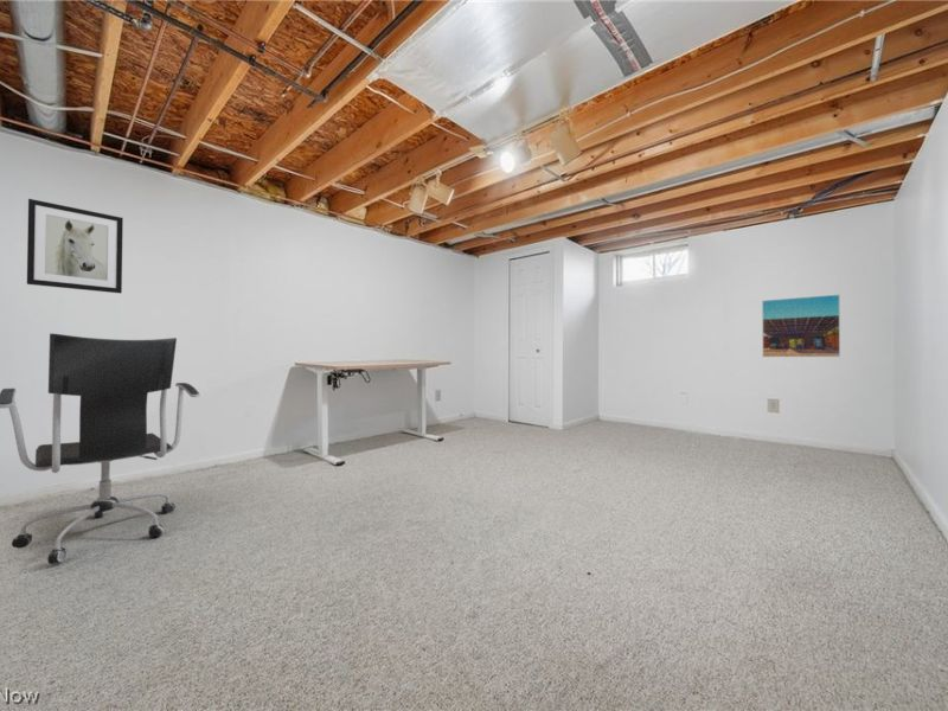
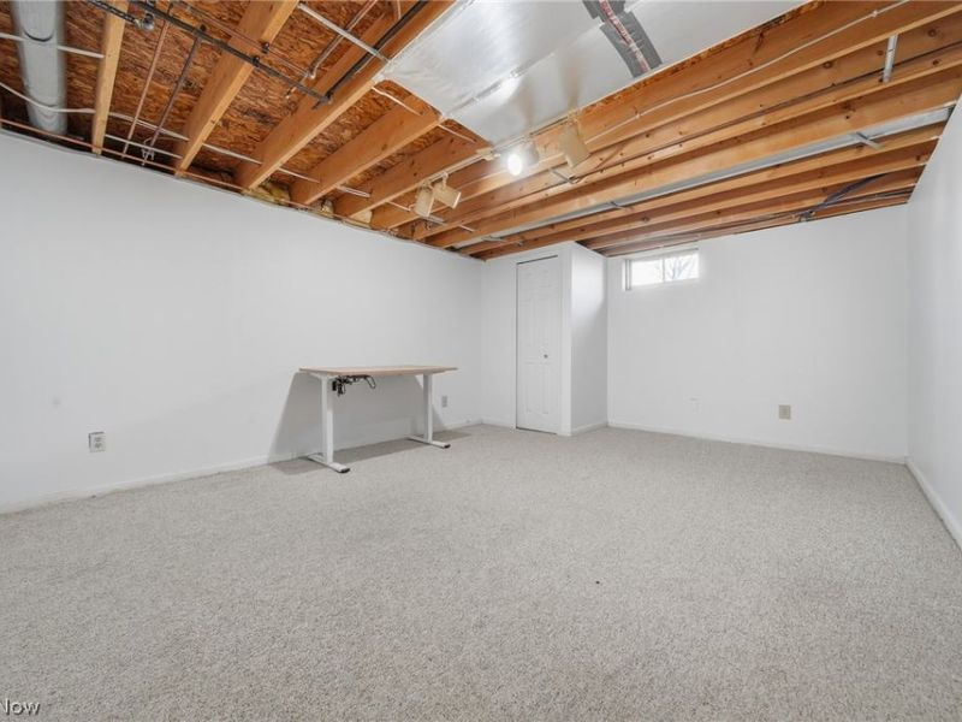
- wall art (77, 249)
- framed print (799, 327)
- office chair (107, 437)
